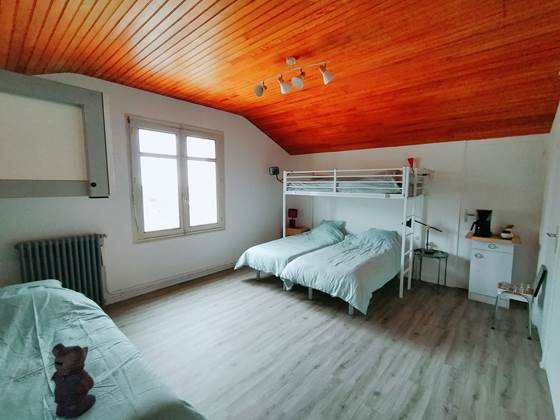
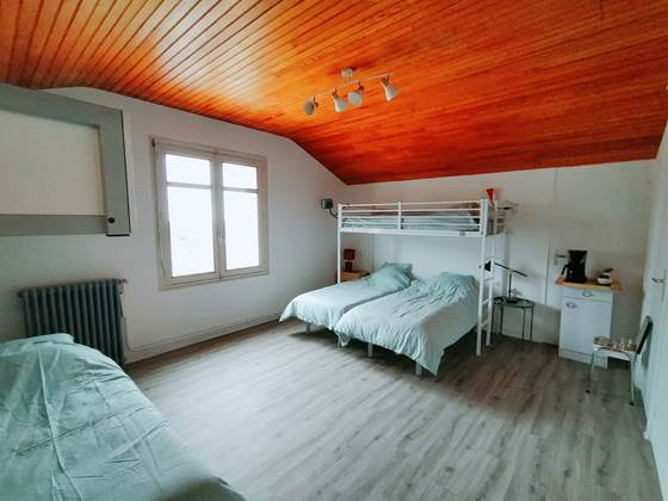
- bear (75, 375)
